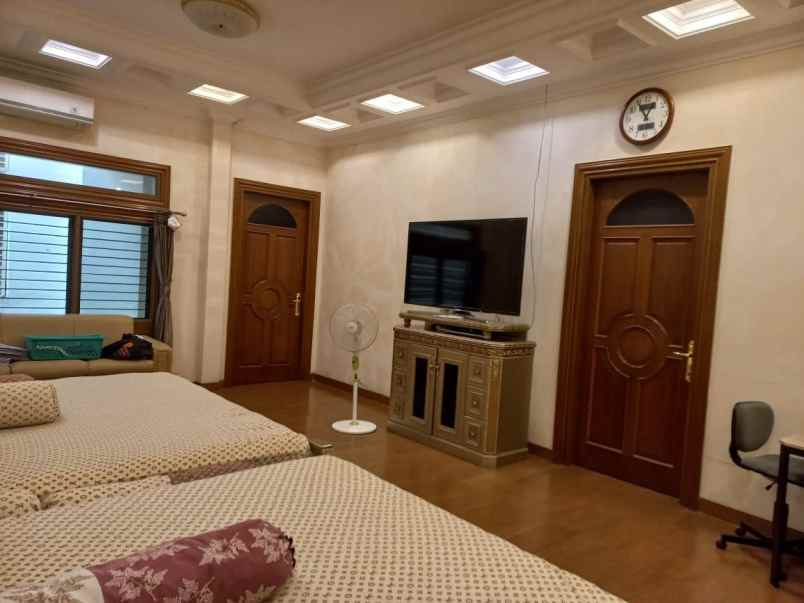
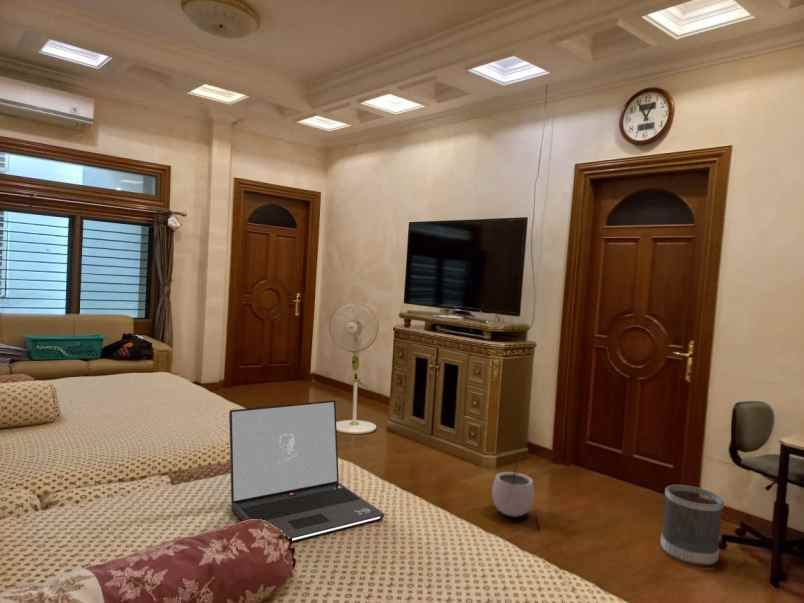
+ wastebasket (691, 523)
+ plant pot (513, 488)
+ laptop (306, 464)
